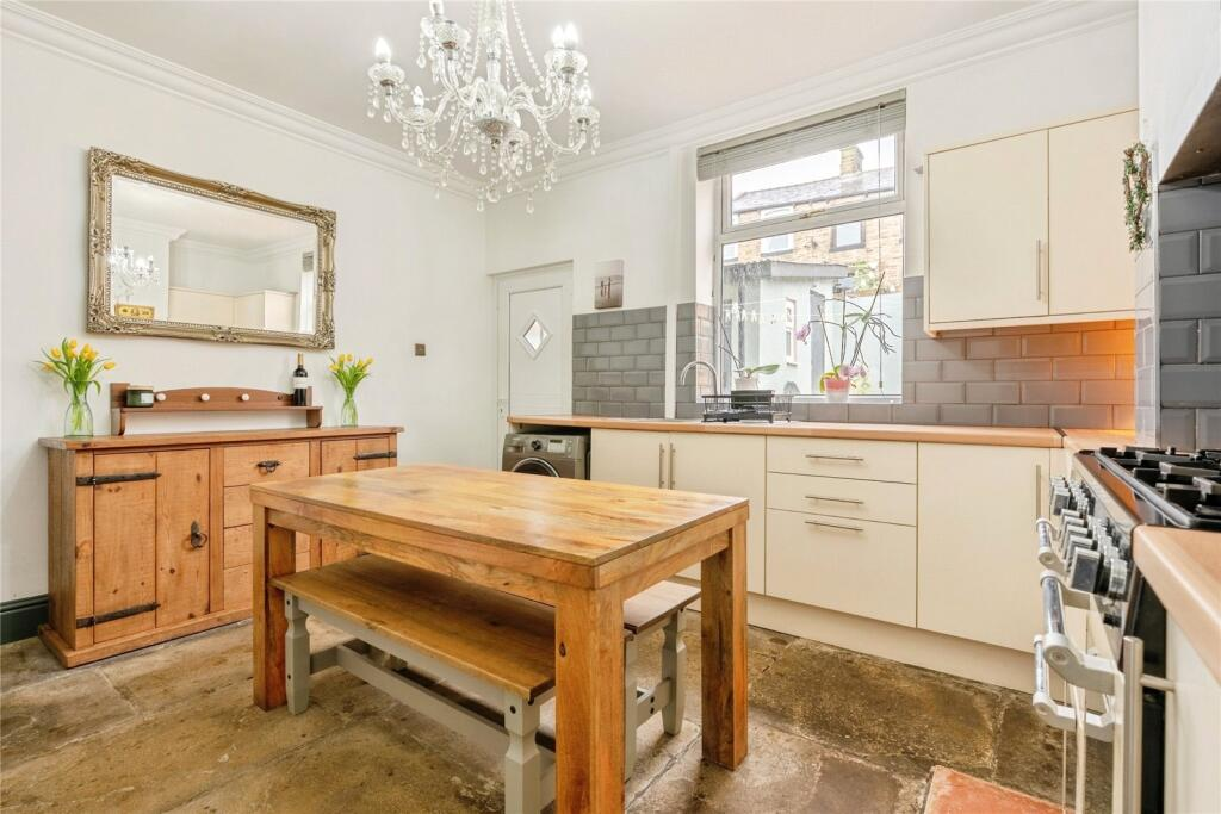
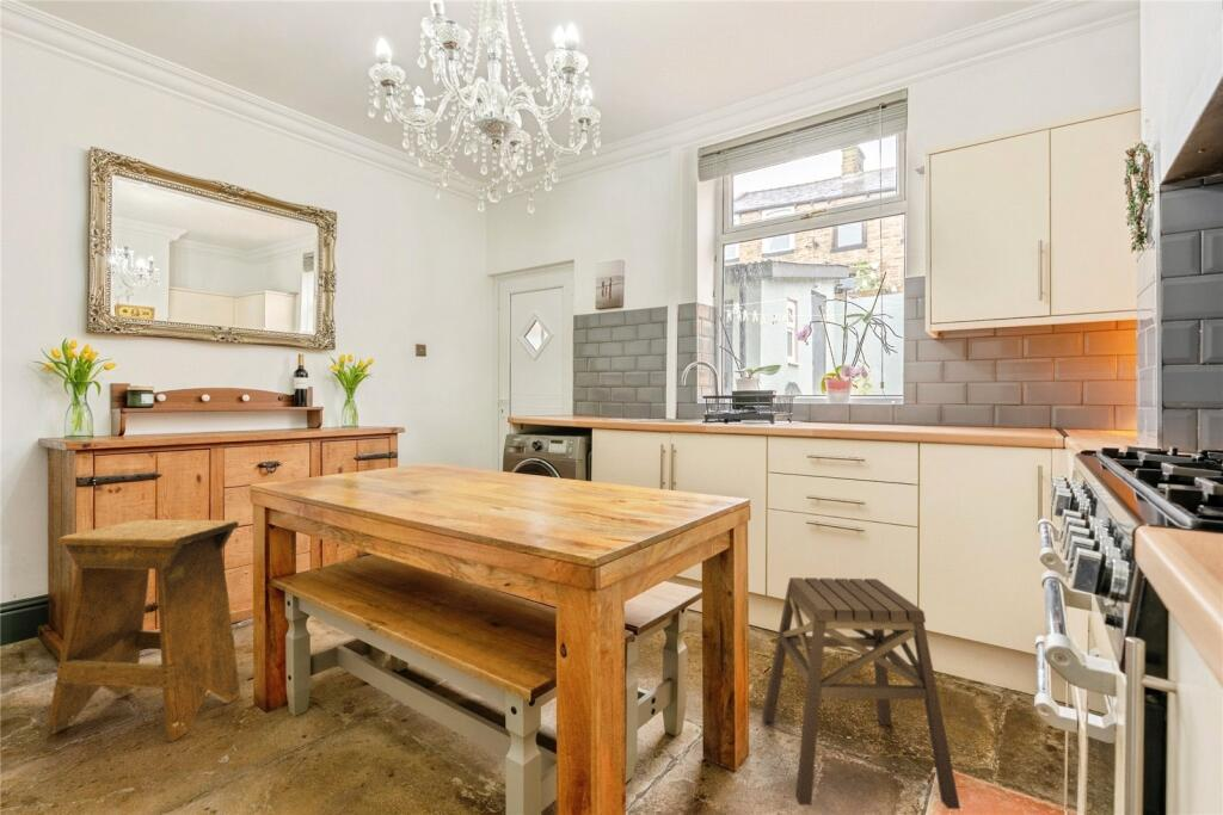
+ stool (848, 673)
+ stool (143, 618)
